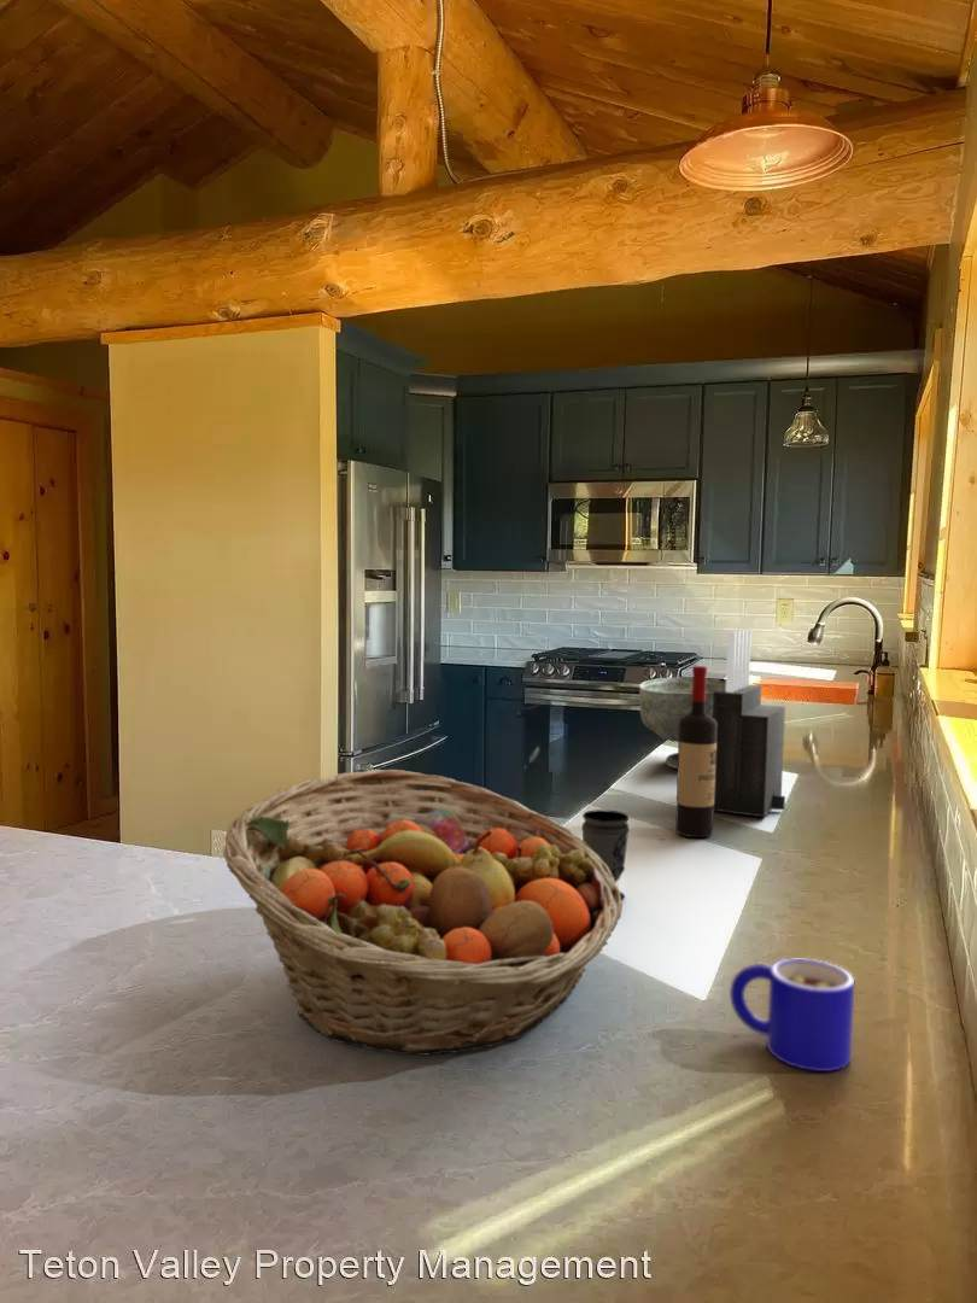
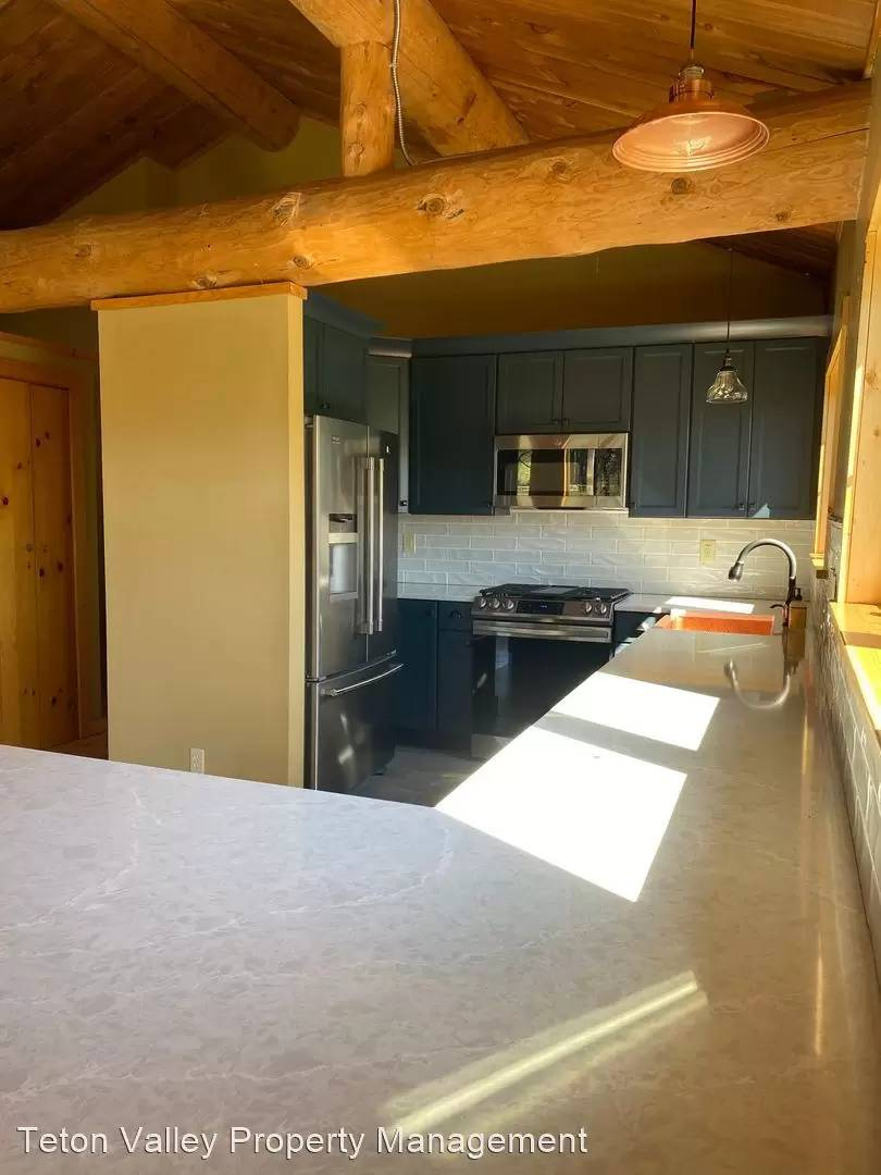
- decorative bowl (688, 713)
- wine bottle (696, 750)
- cup (604, 855)
- knife block (755, 718)
- fruit basket (433, 892)
- mug (788, 1007)
